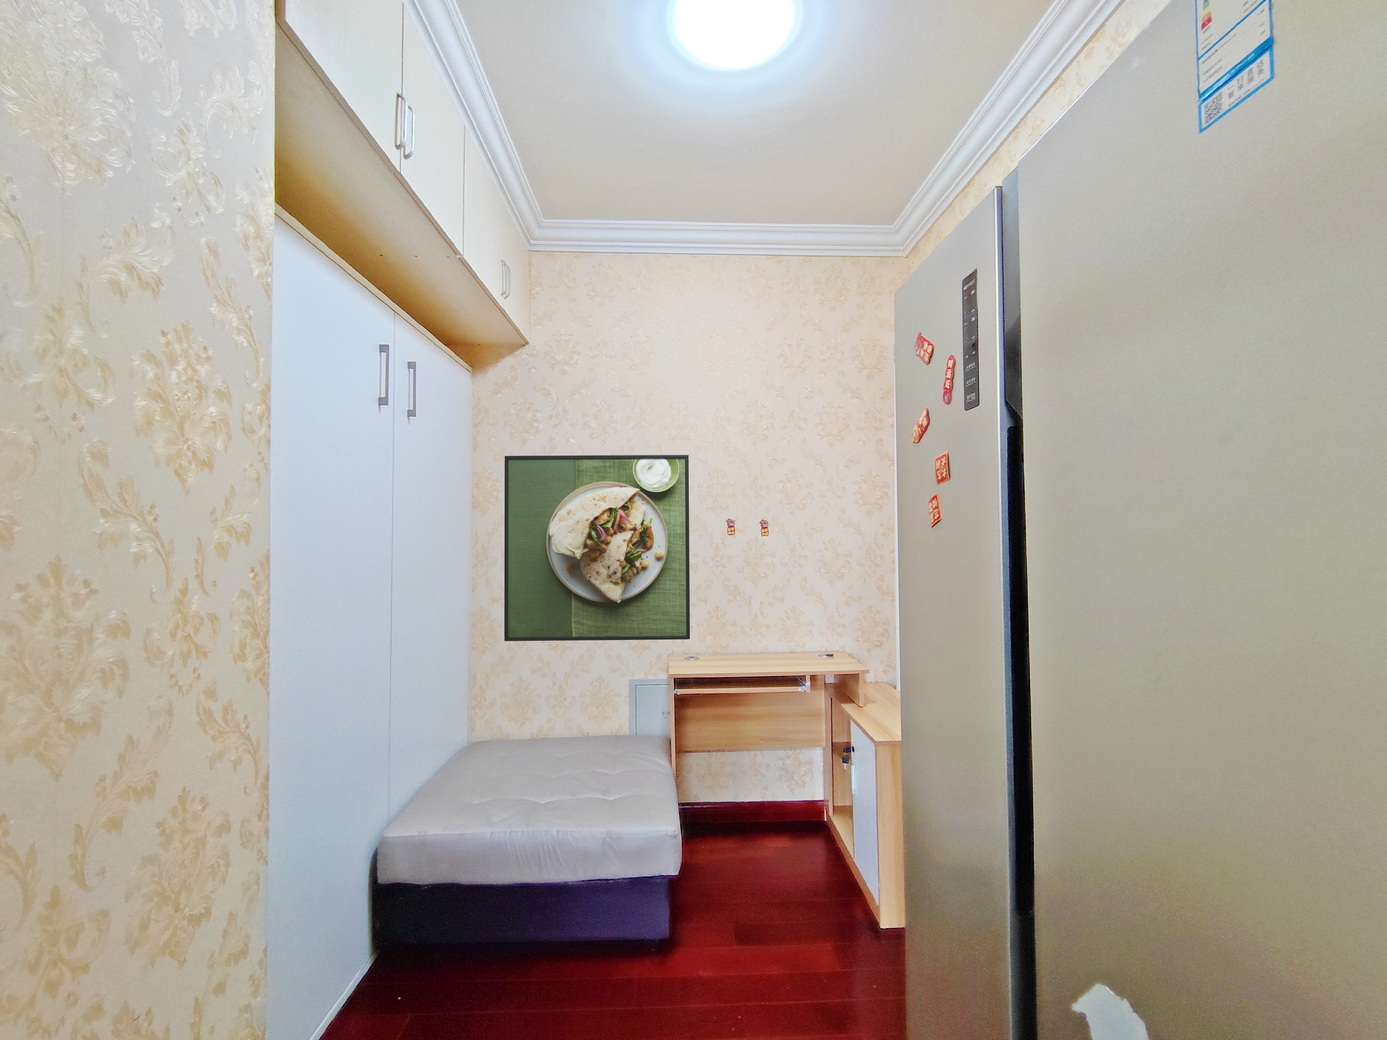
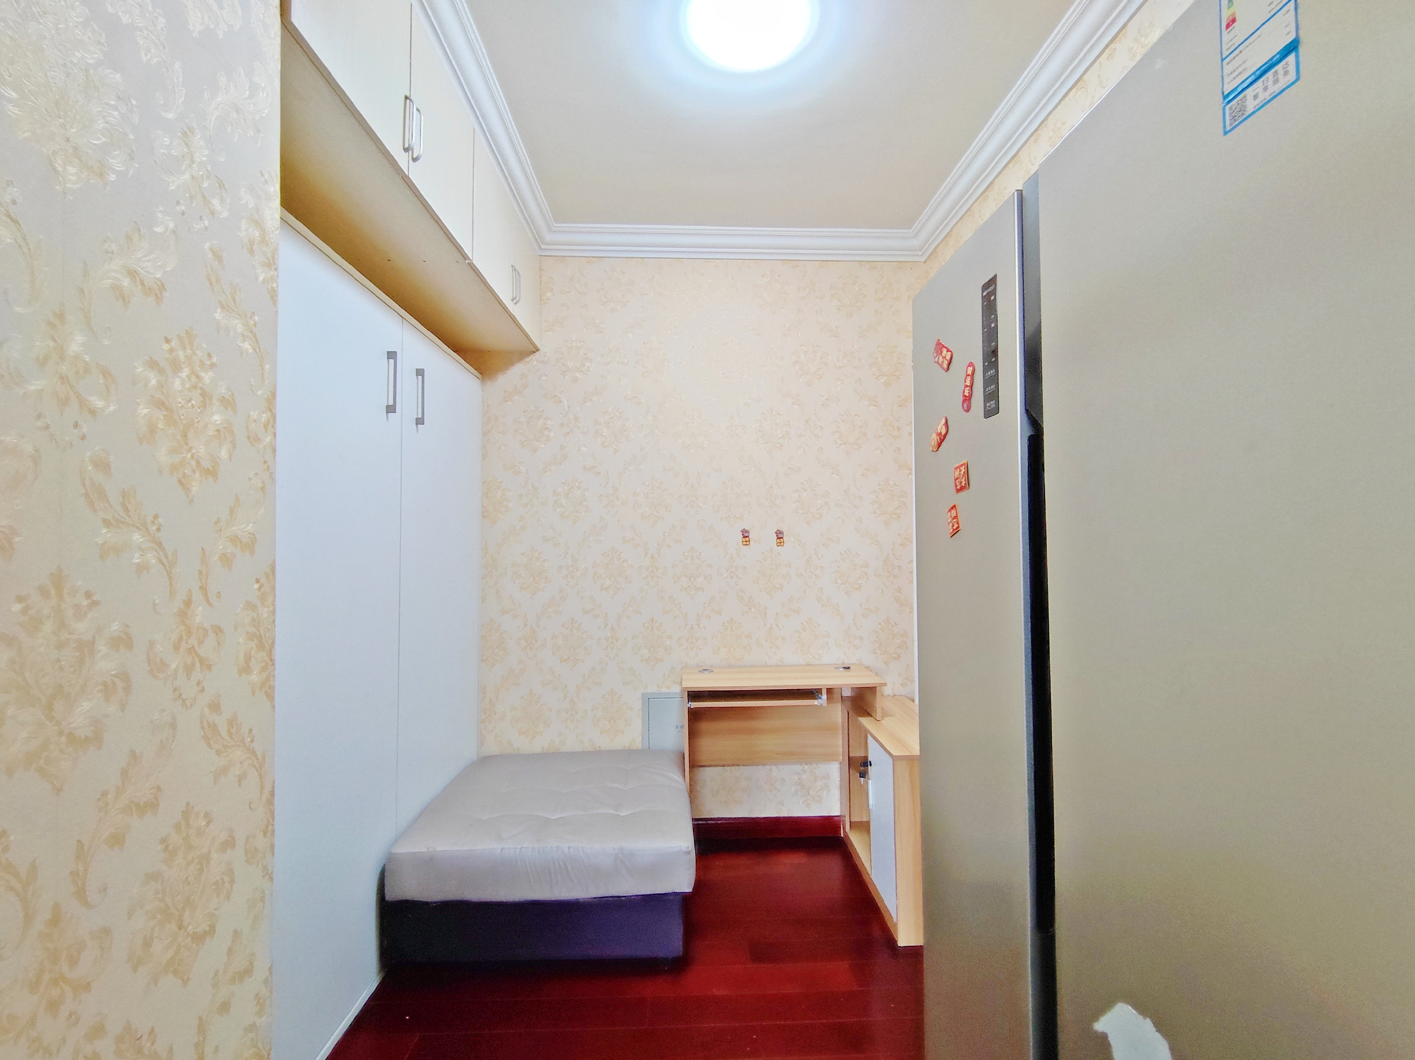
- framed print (597, 547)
